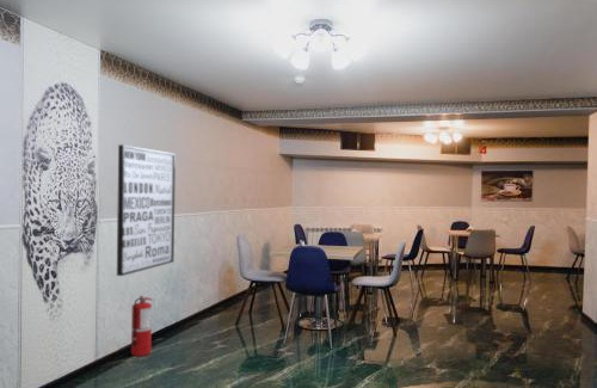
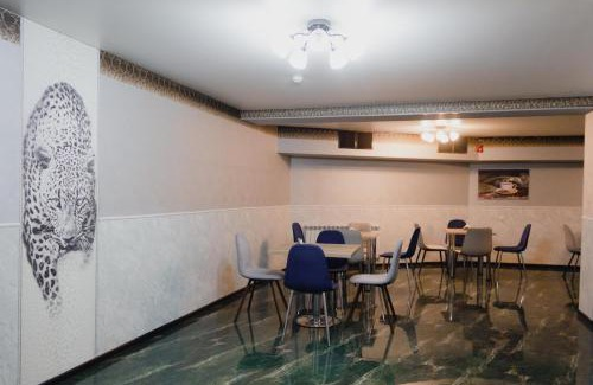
- wall art (148, 209)
- fire extinguisher (141, 322)
